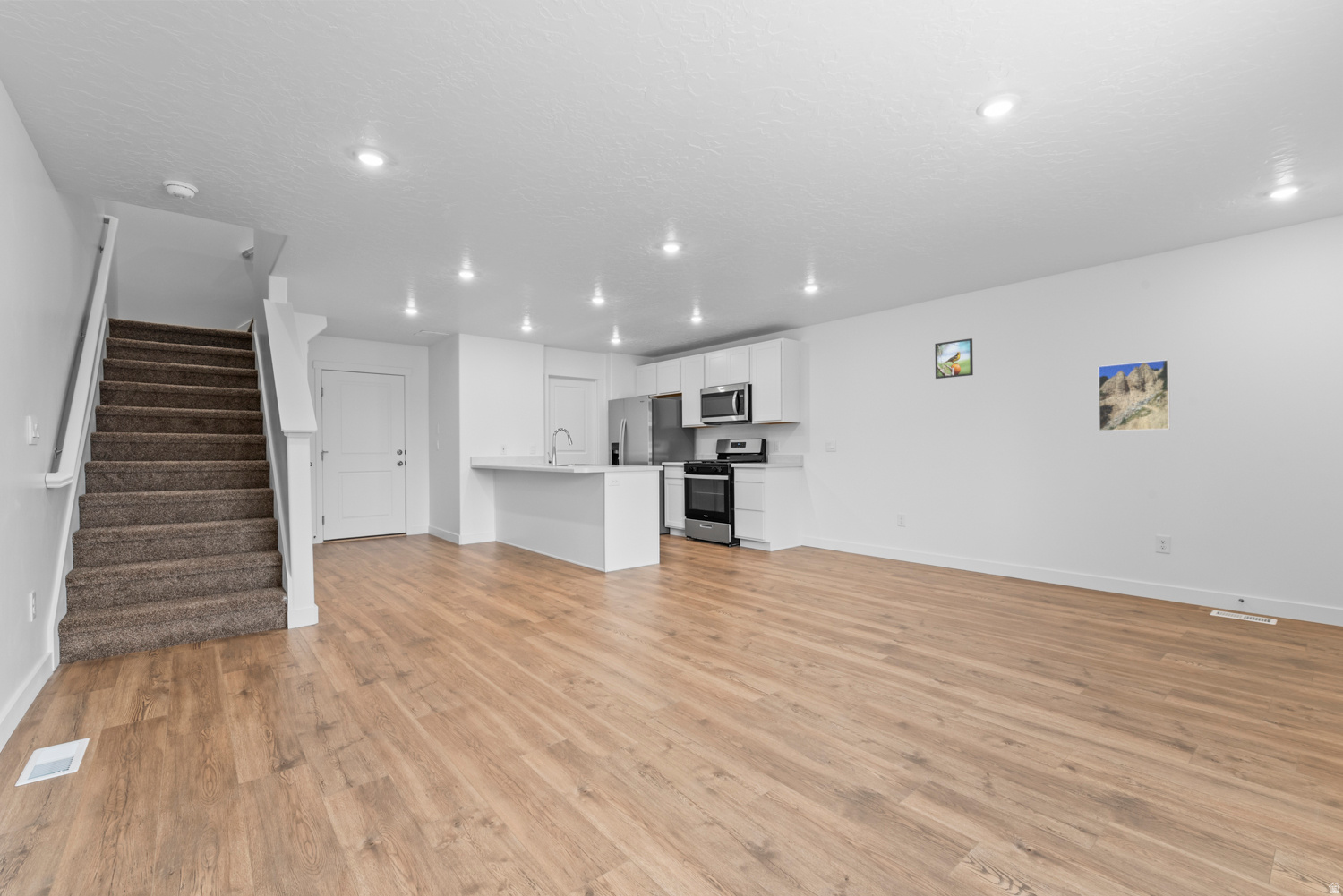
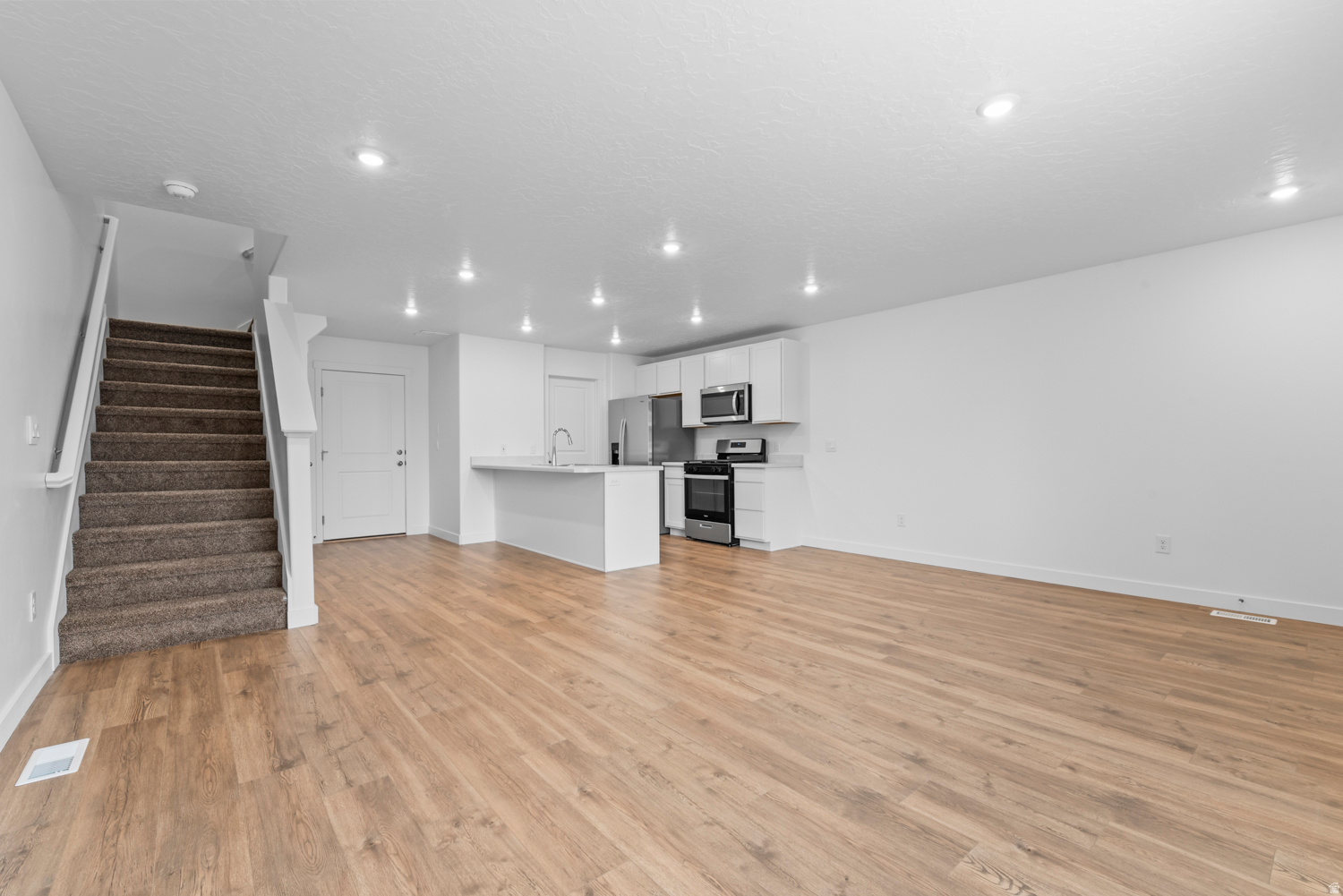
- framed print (1133, 397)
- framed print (954, 359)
